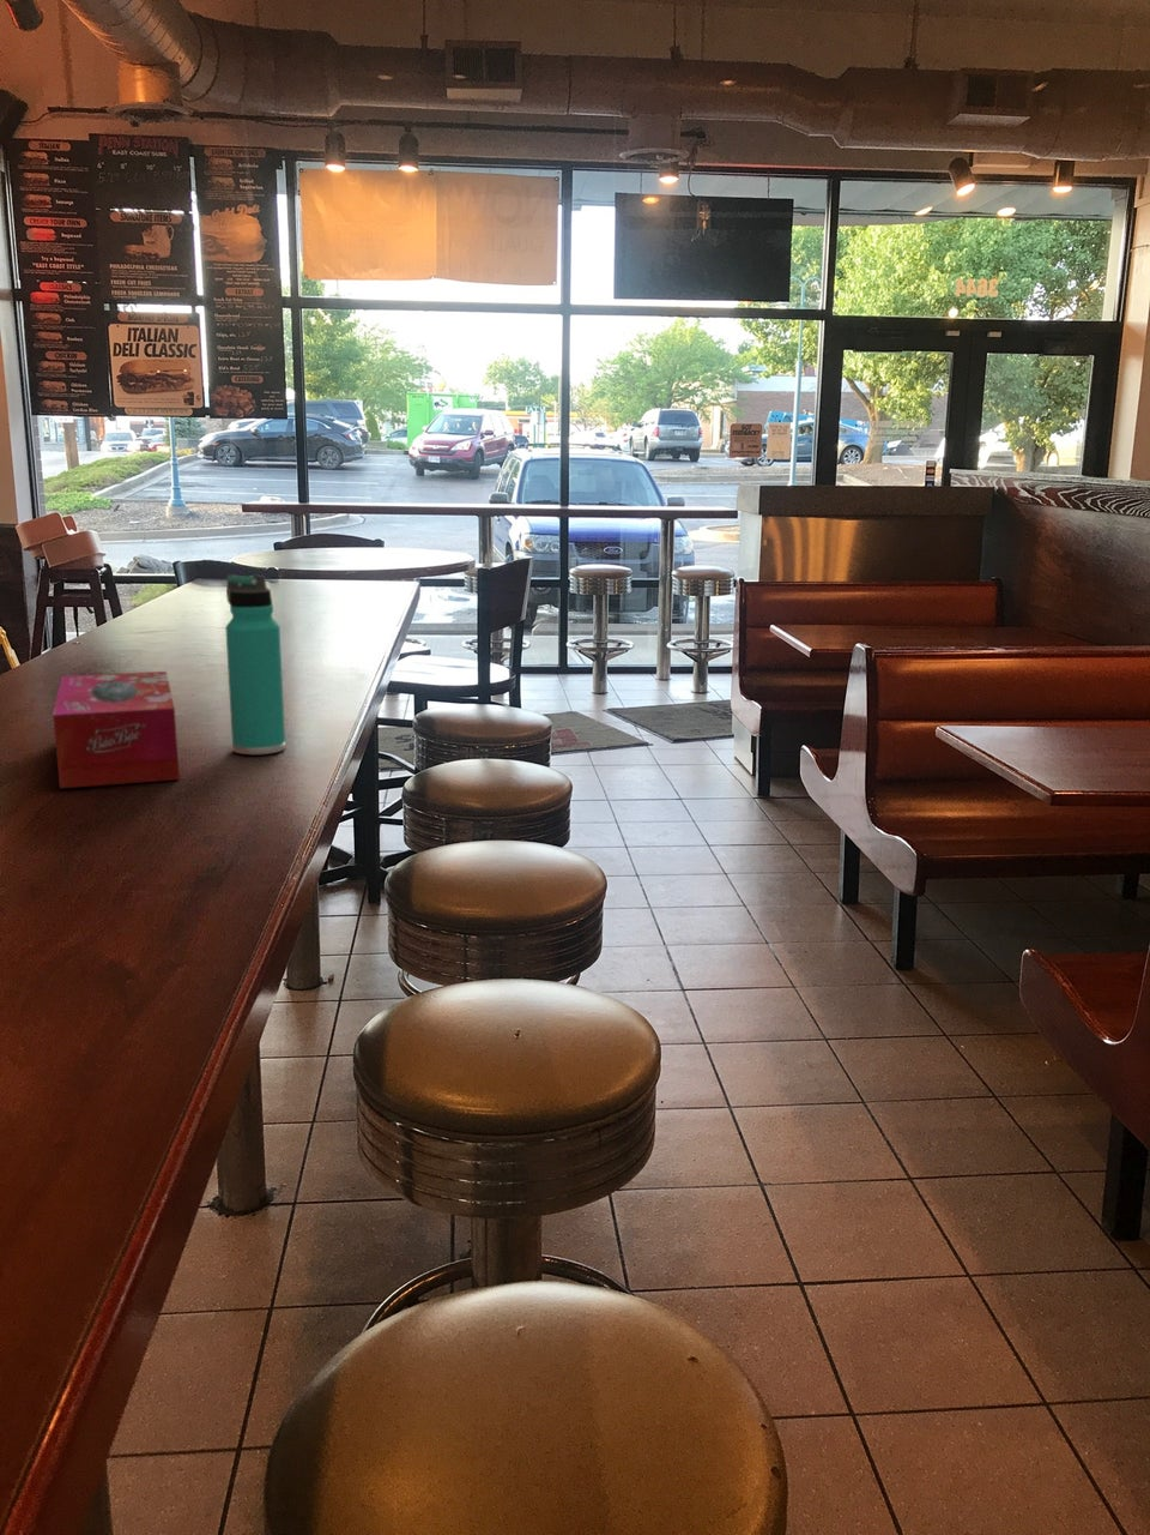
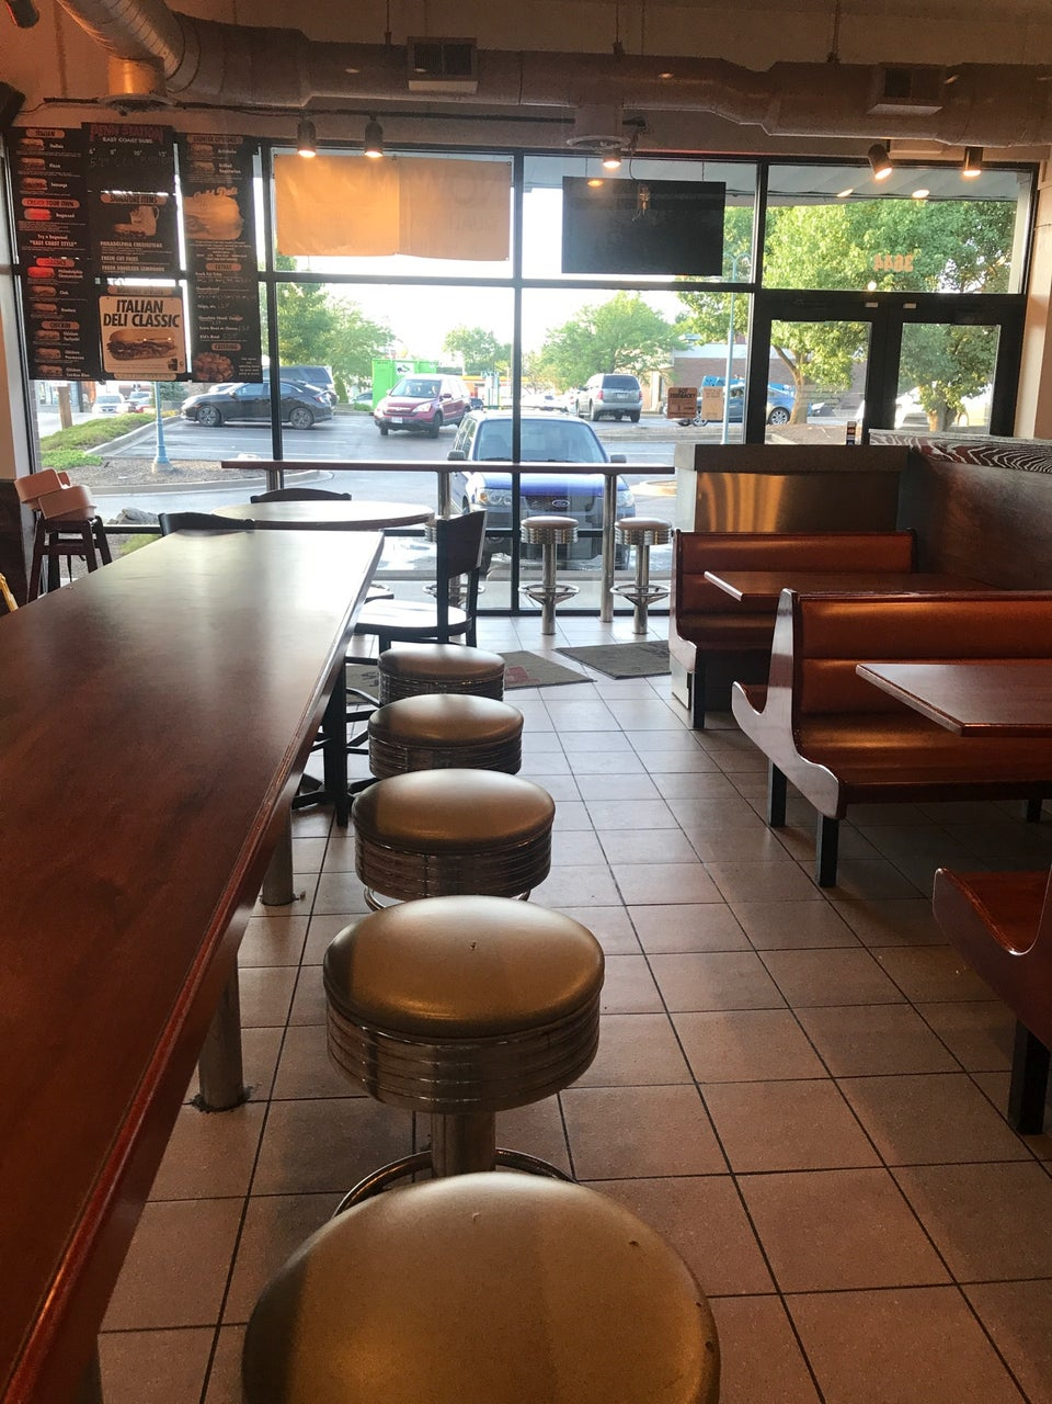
- thermos bottle (254, 664)
- tissue box (117, 724)
